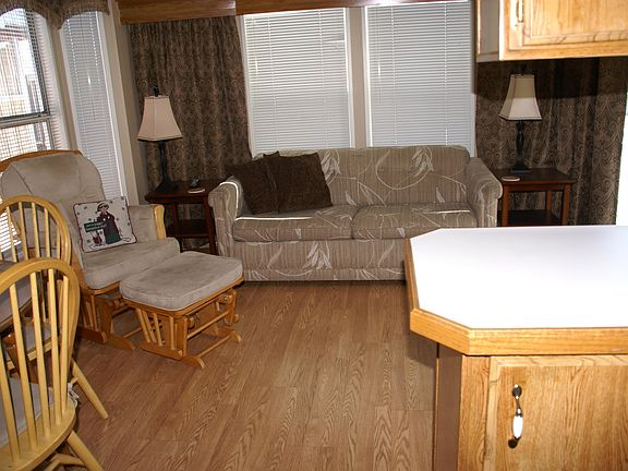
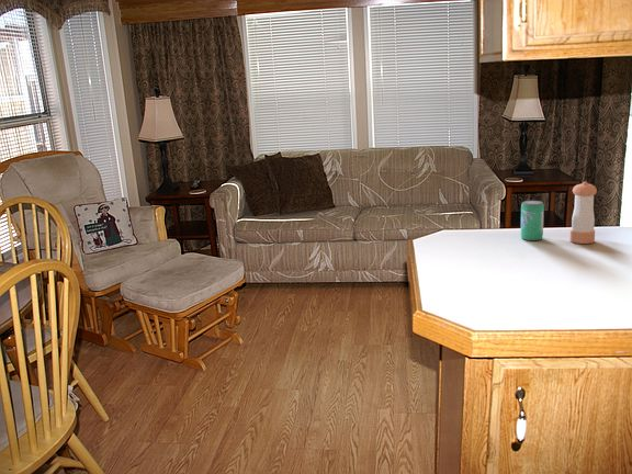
+ beverage can (531, 219)
+ pepper shaker (583, 211)
